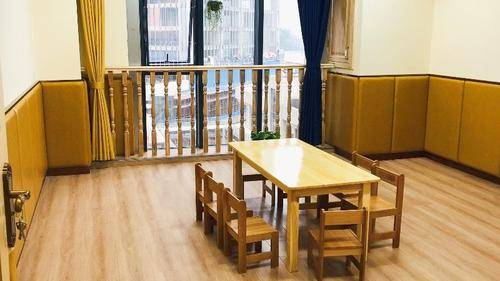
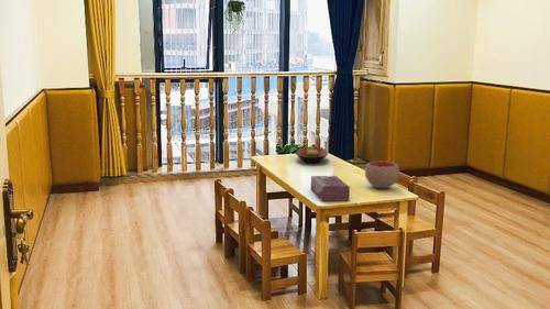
+ fruit bowl (311, 152)
+ bowl (382, 175)
+ tissue box (329, 187)
